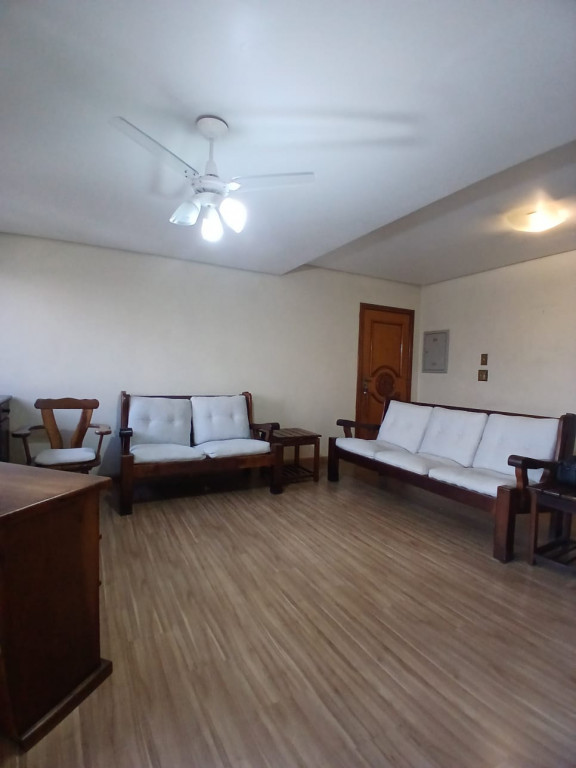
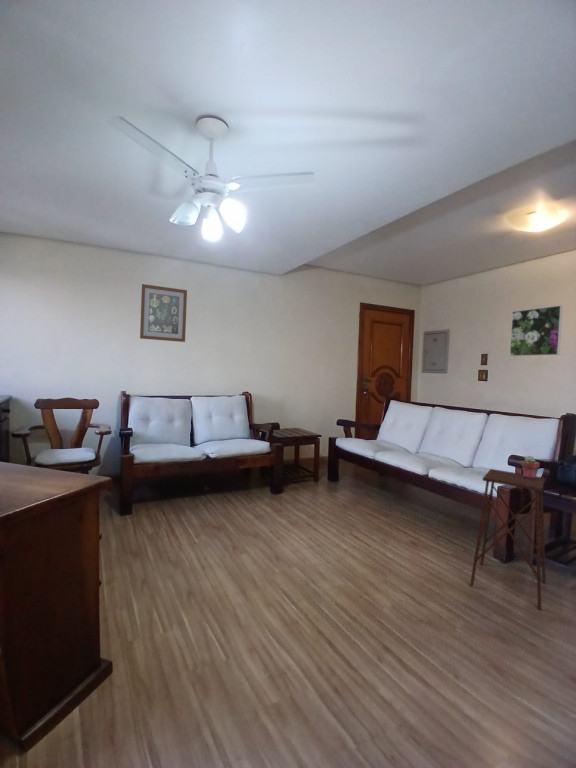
+ potted succulent (529, 465)
+ wall art (164, 313)
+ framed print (534, 332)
+ side table (510, 530)
